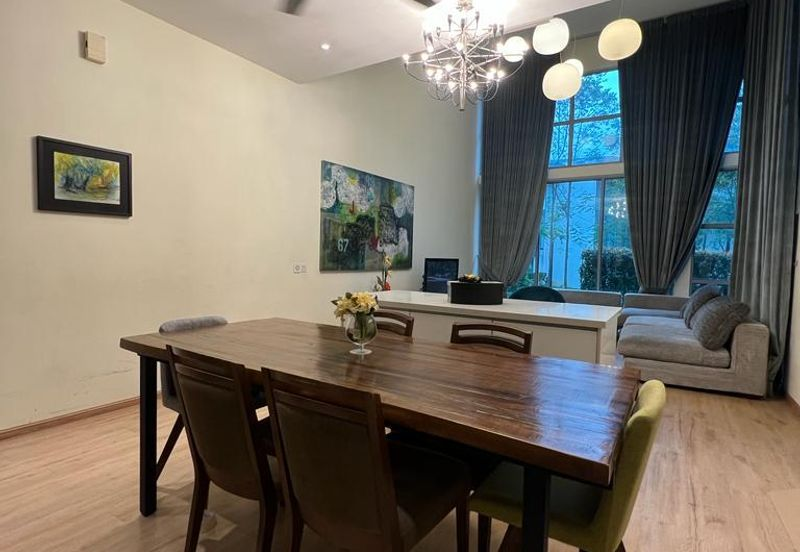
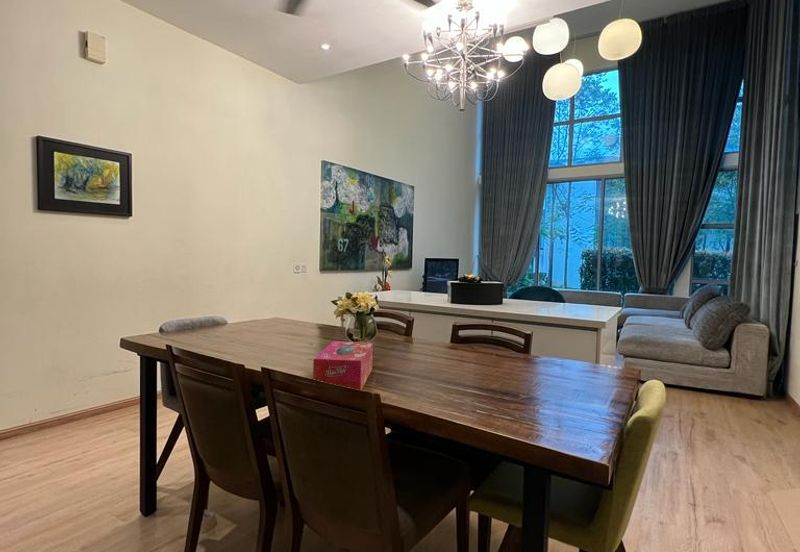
+ tissue box (345, 364)
